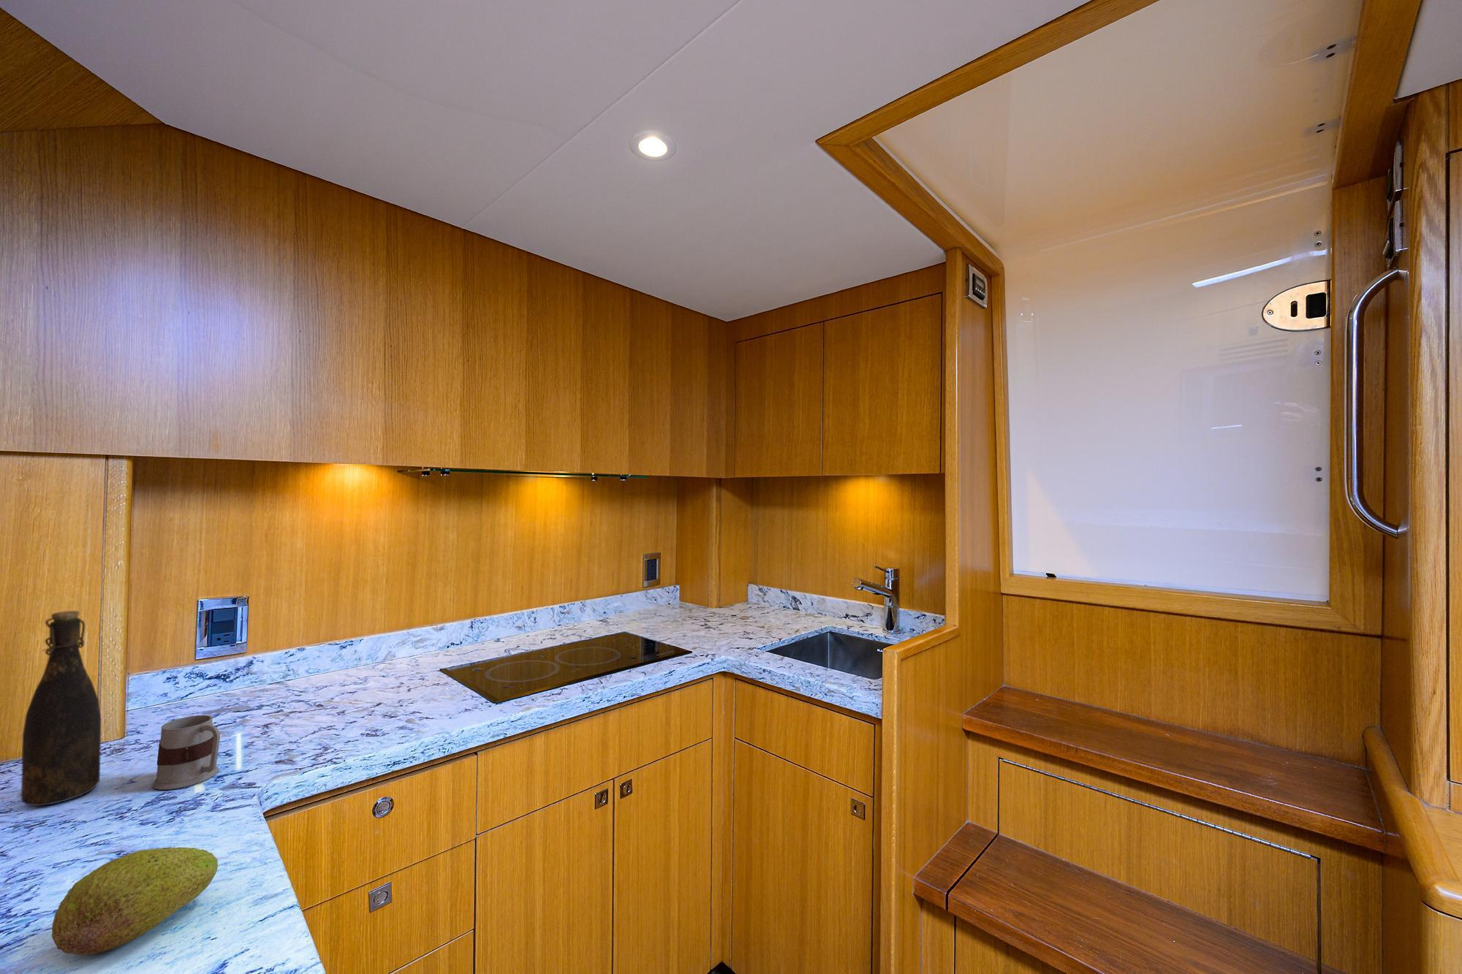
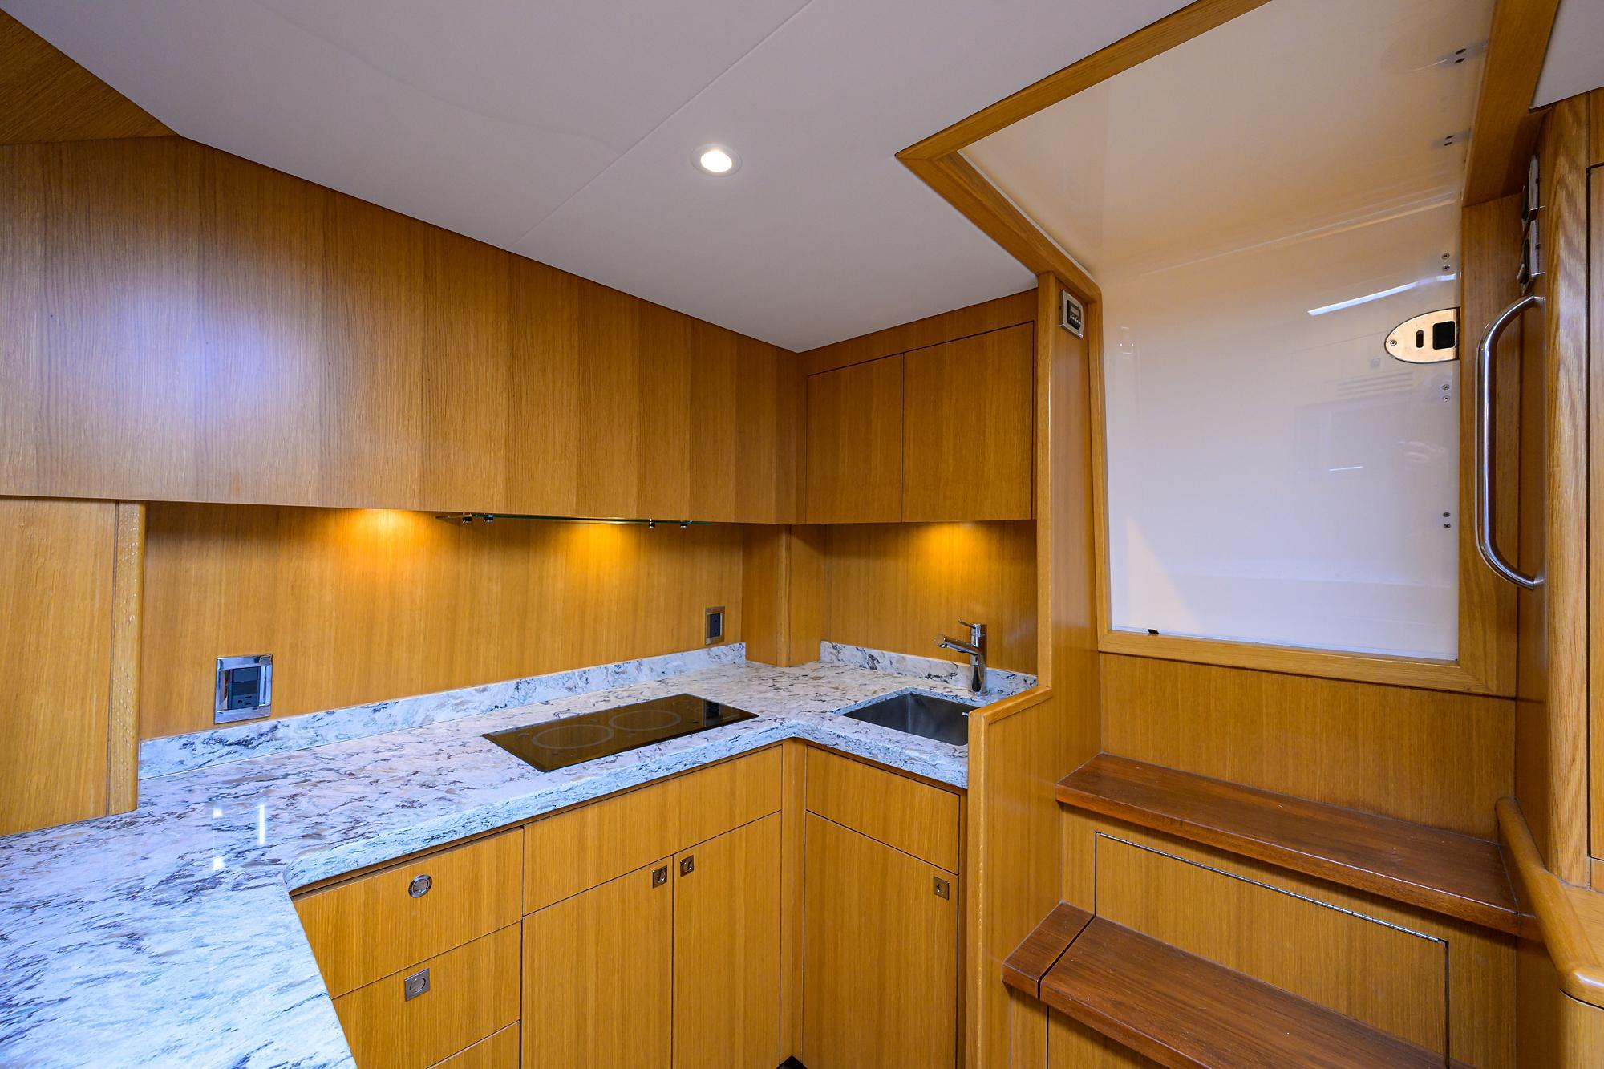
- bottle (64, 703)
- fruit (139, 889)
- mug (193, 750)
